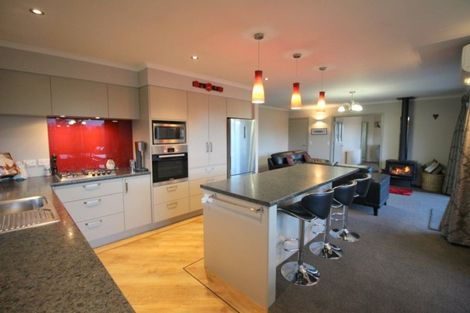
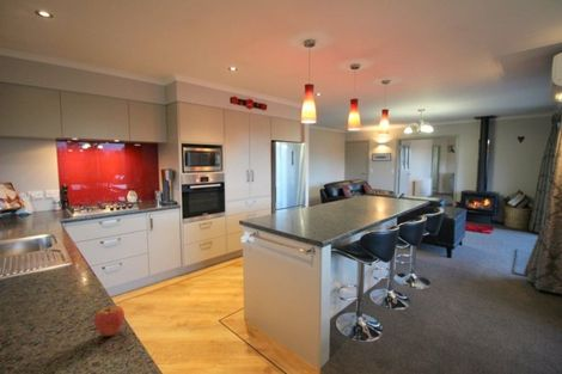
+ fruit (109, 318)
